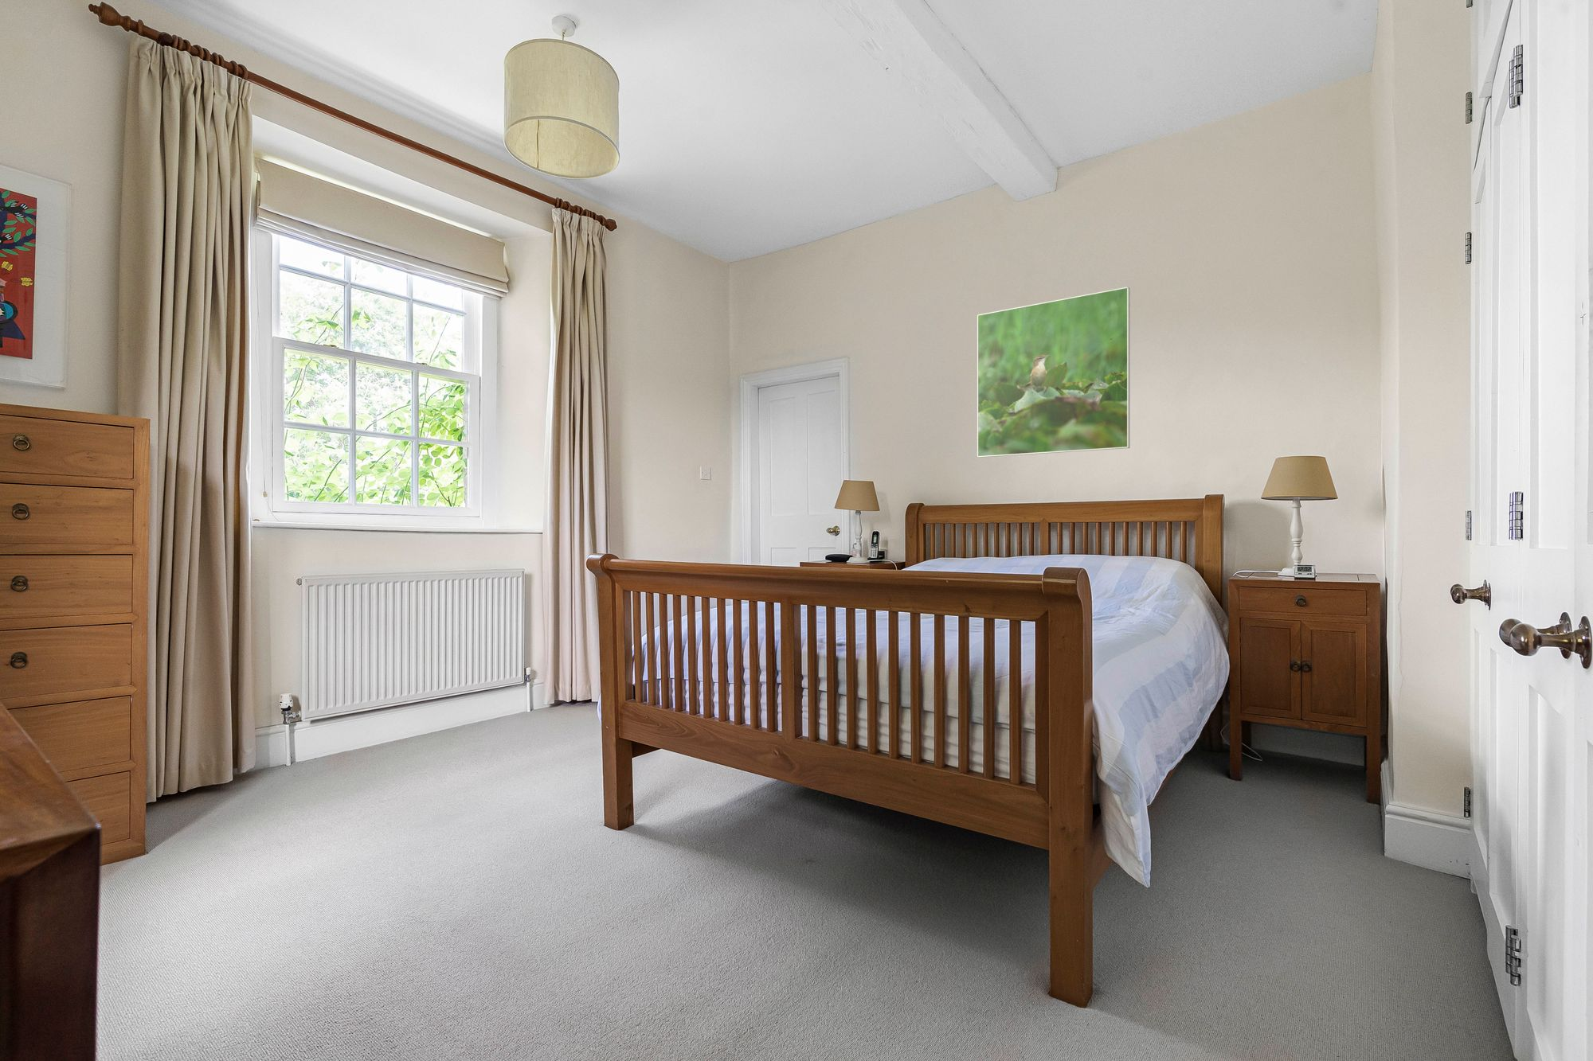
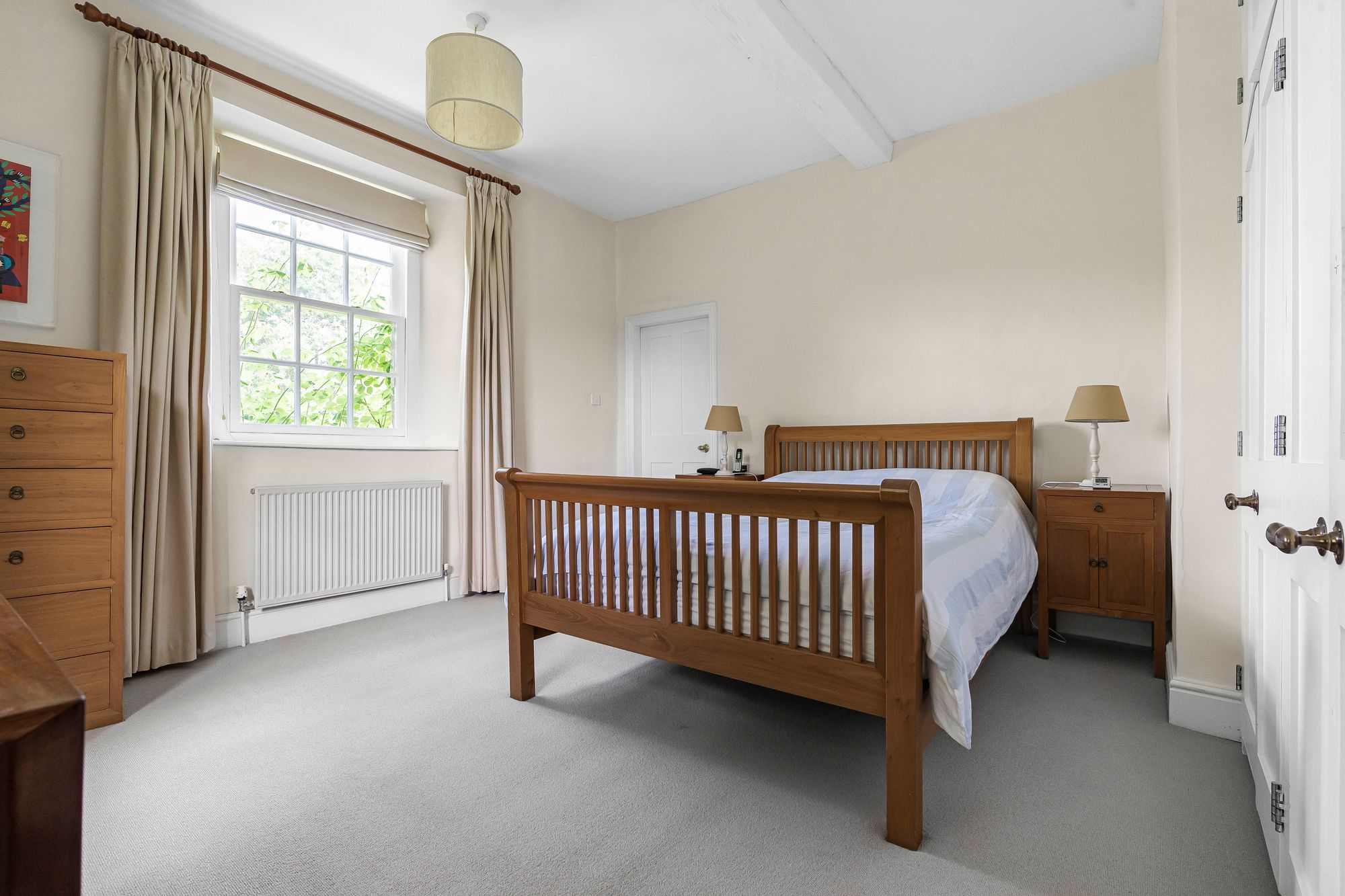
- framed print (1049, 378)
